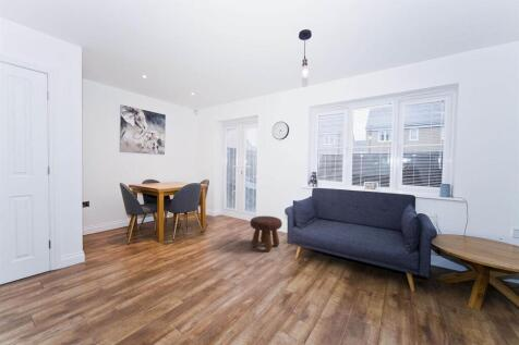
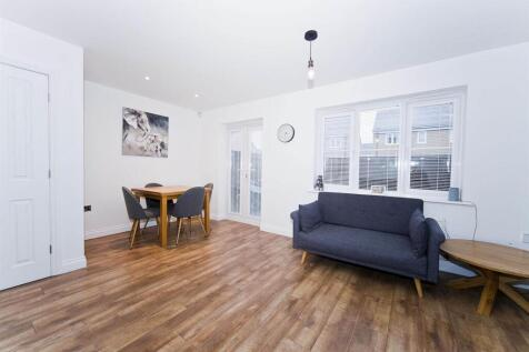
- footstool (265, 232)
